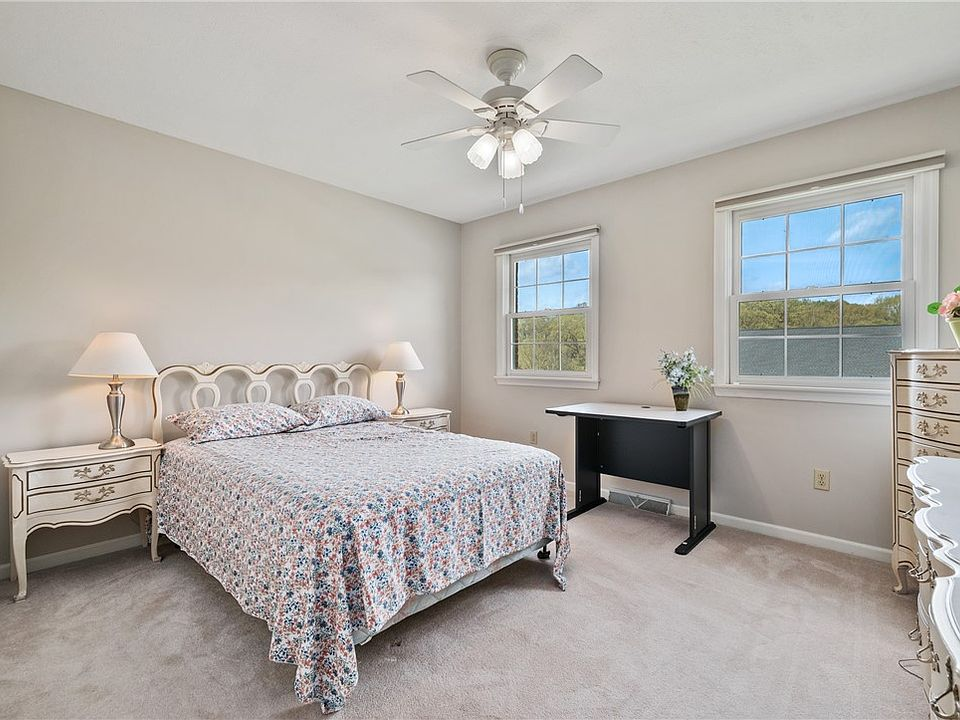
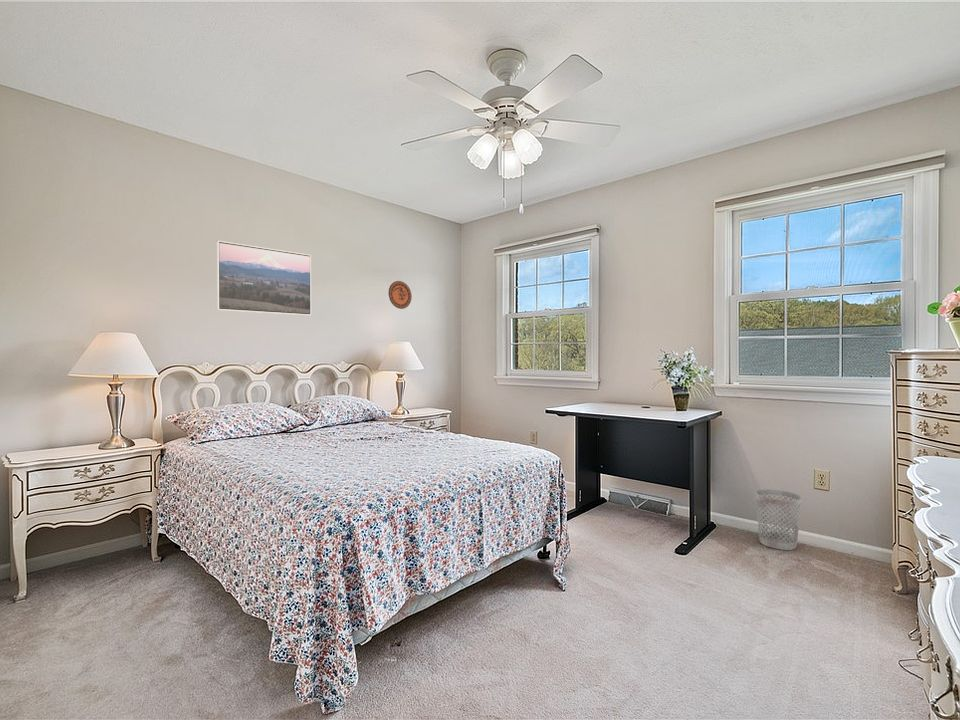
+ decorative plate (399, 294)
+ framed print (266, 280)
+ wastebasket (777, 519)
